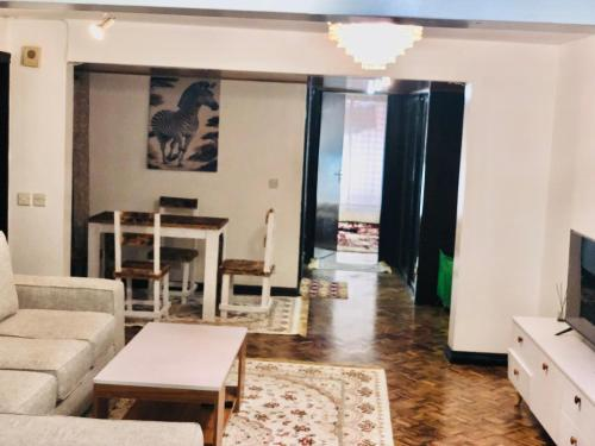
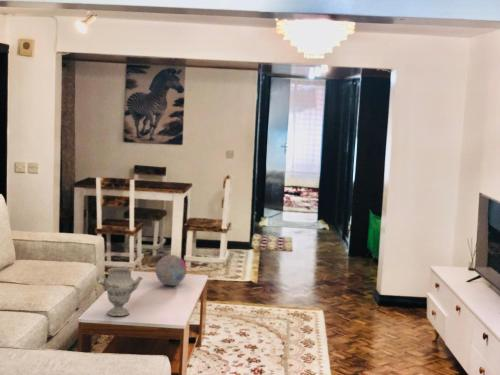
+ decorative vase (119, 291)
+ decorative ball (171, 270)
